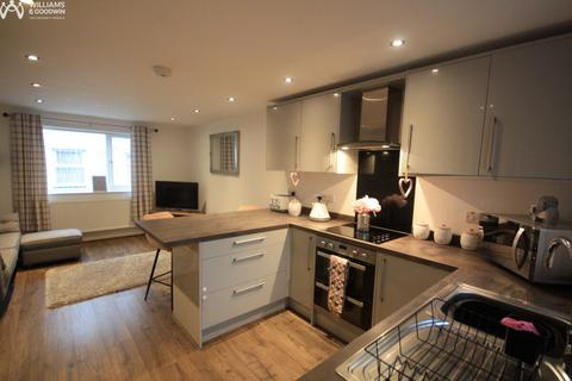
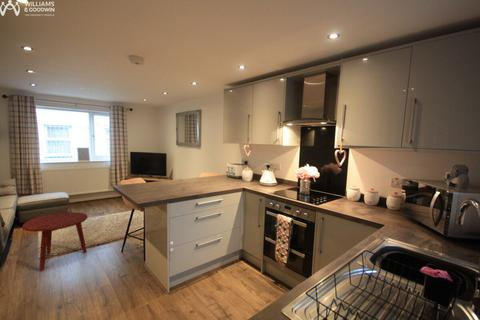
+ side table (51, 237)
